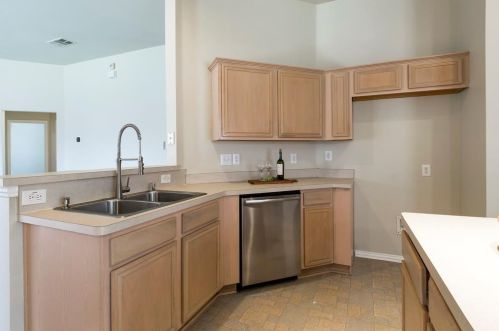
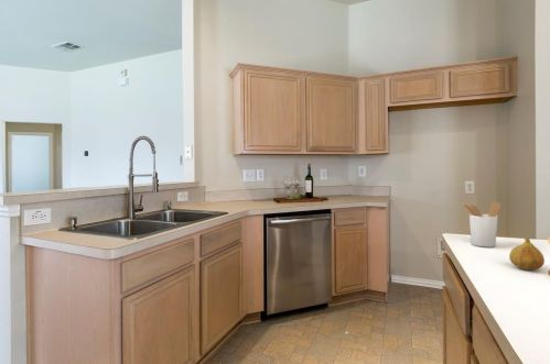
+ fruit (526, 252)
+ utensil holder (478, 223)
